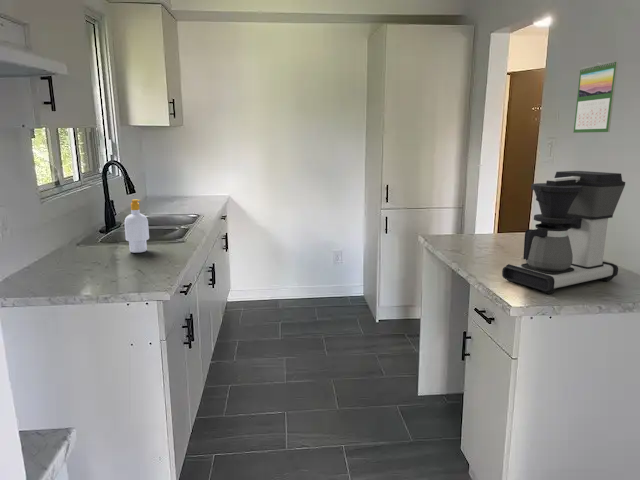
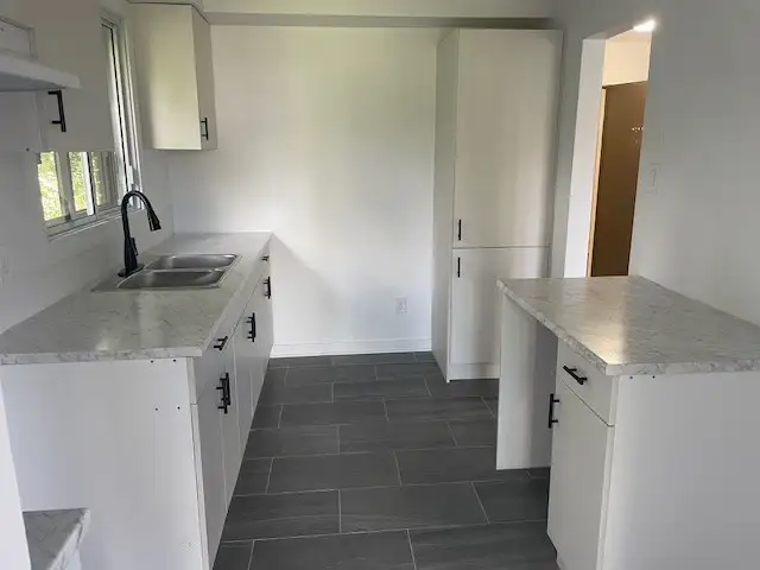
- soap bottle (136, 225)
- coffee maker (564, 228)
- calendar (594, 97)
